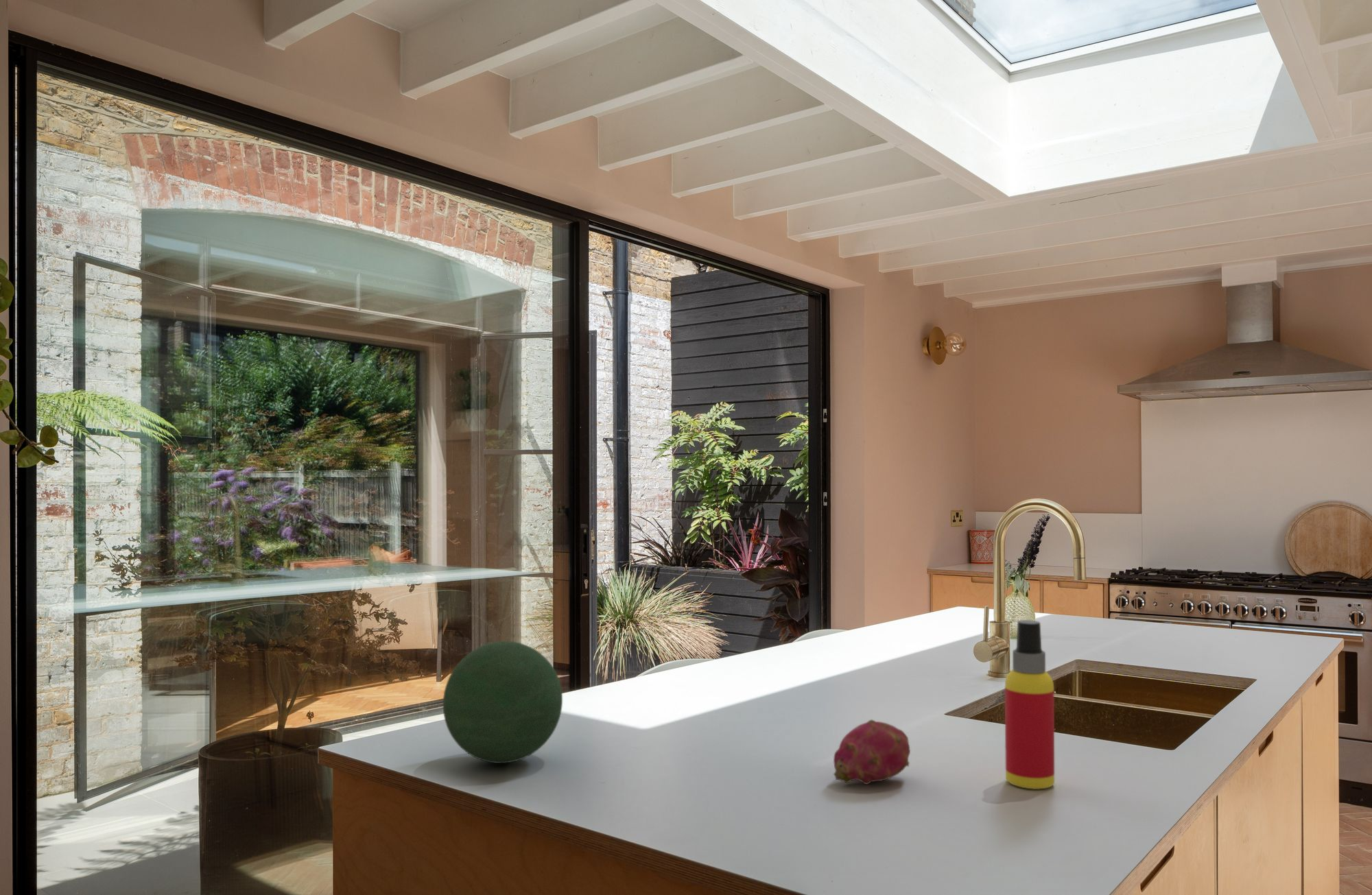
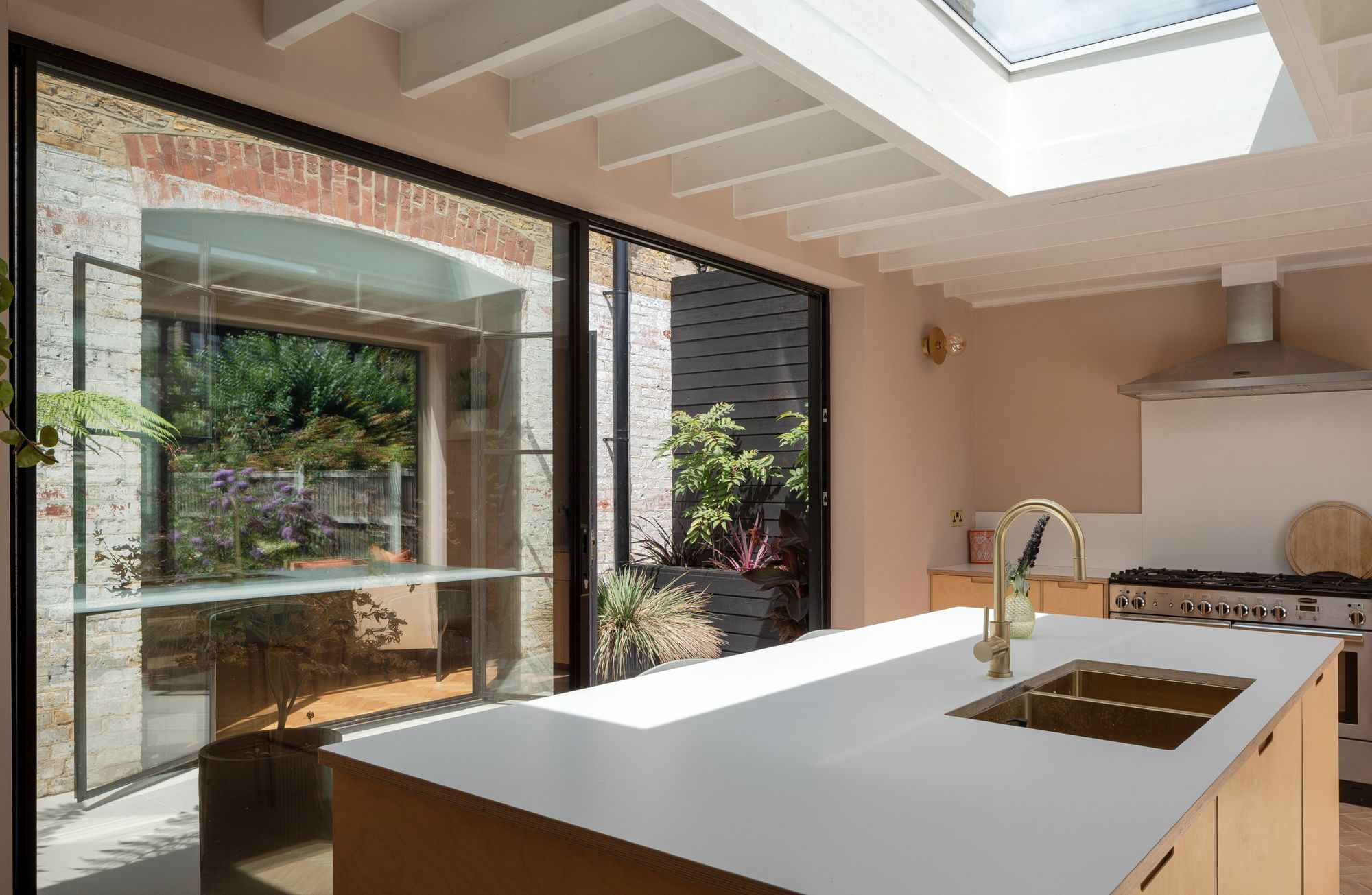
- fruit (871, 750)
- spray bottle (1029, 702)
- decorative orb (503, 701)
